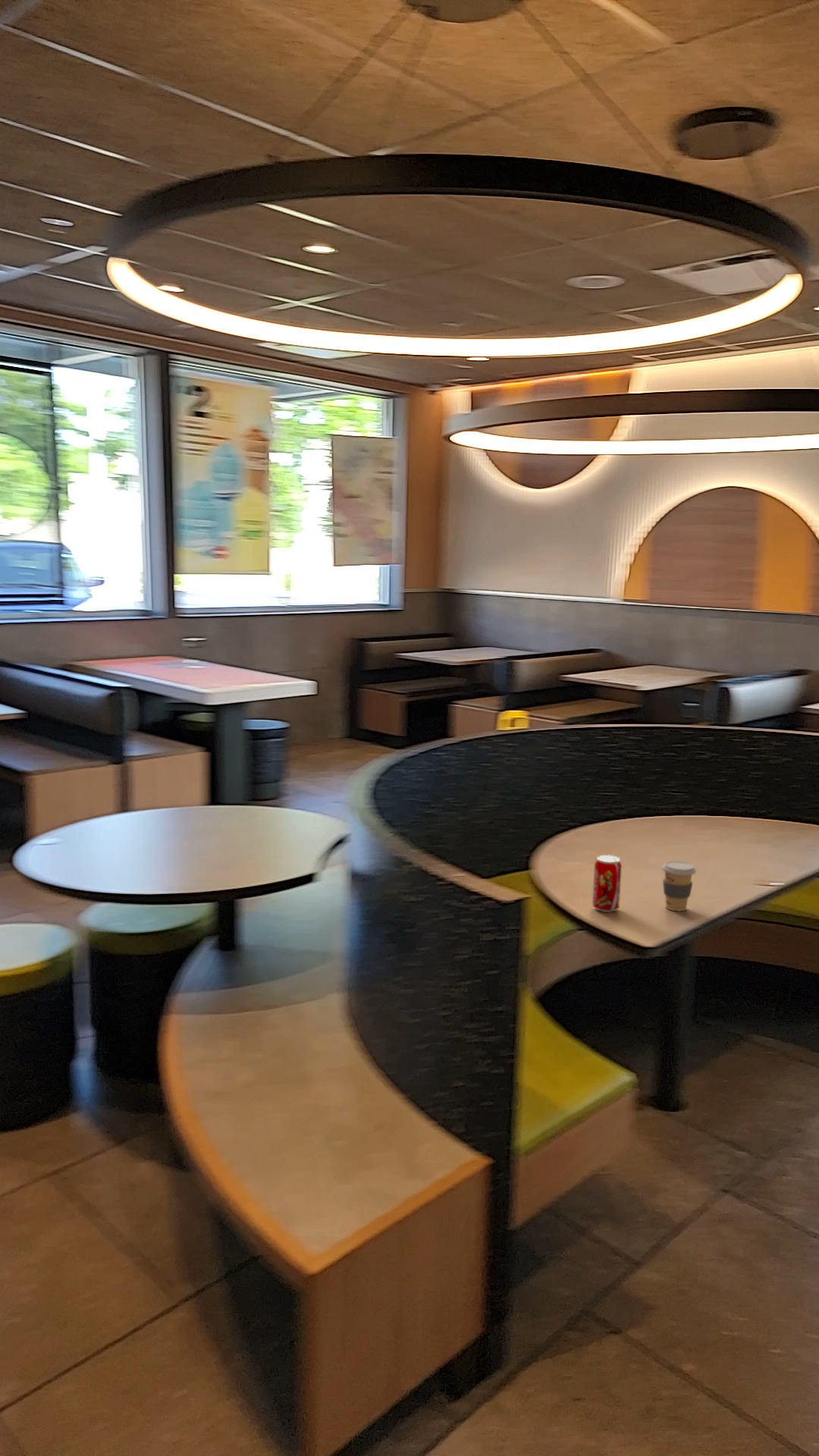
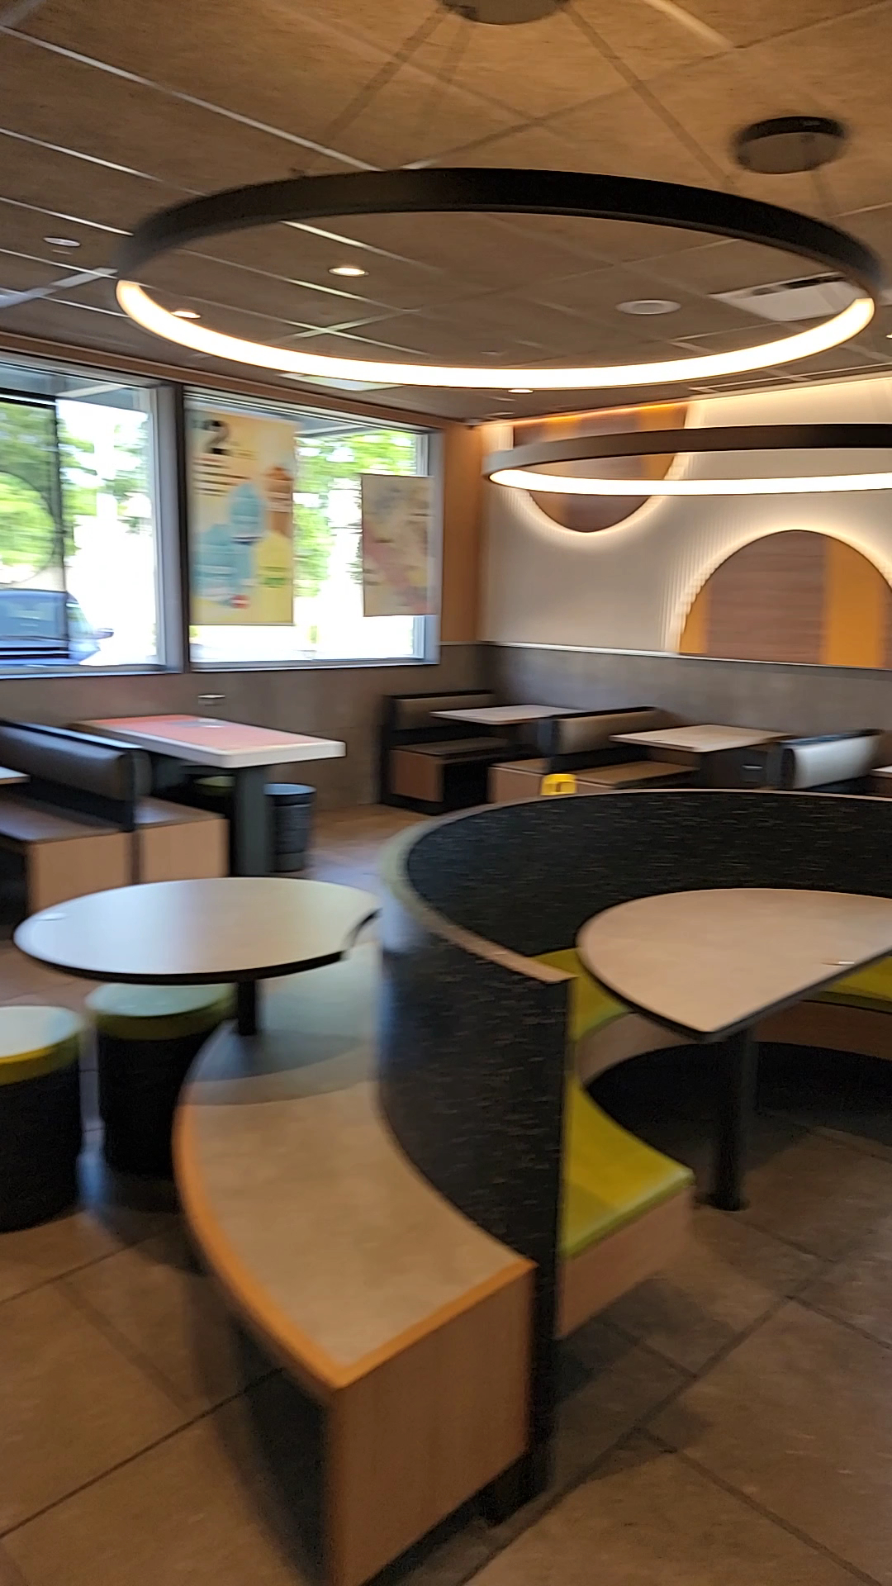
- coffee cup (677, 886)
- beverage can (607, 883)
